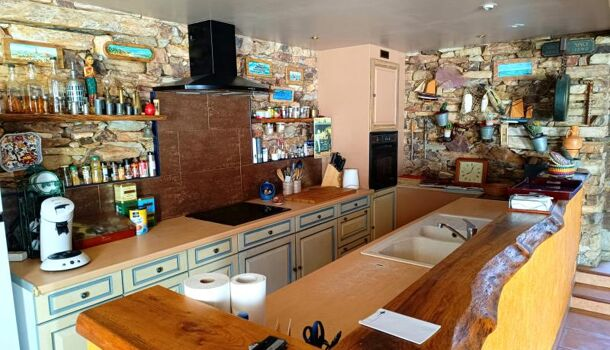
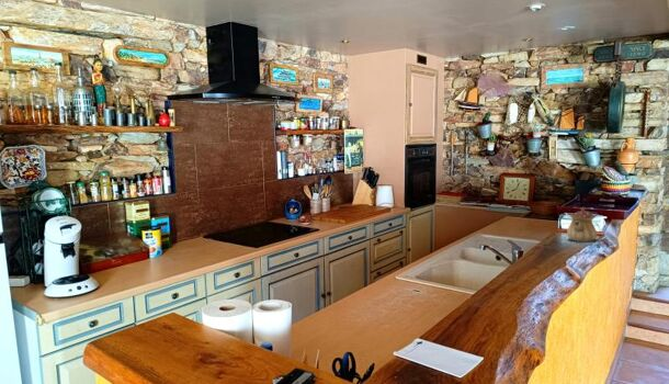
+ teapot (582, 223)
